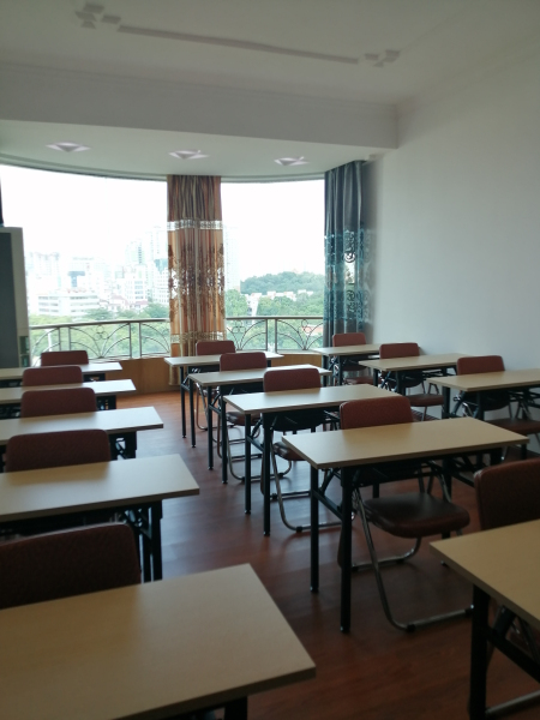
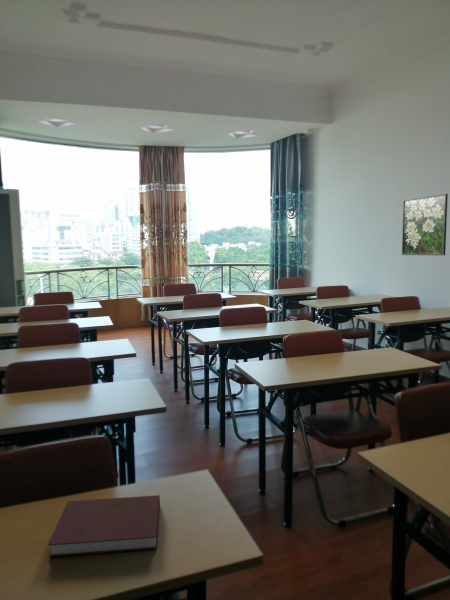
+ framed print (423, 226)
+ notebook (109, 523)
